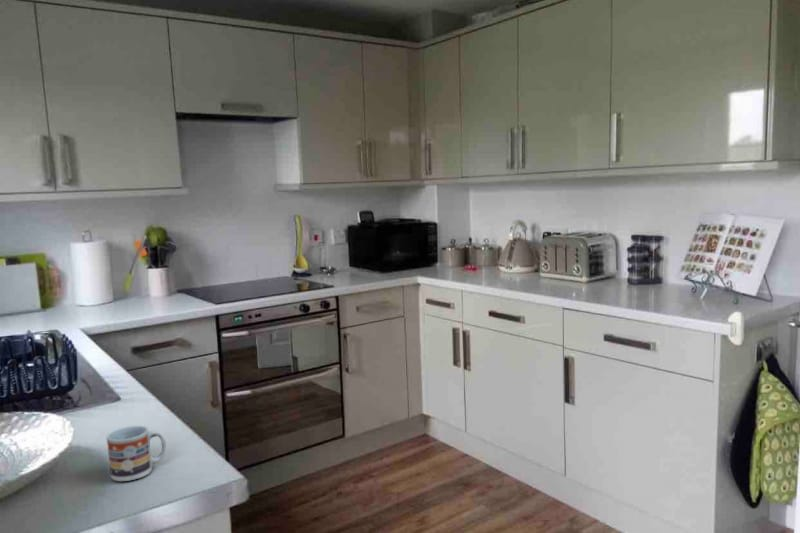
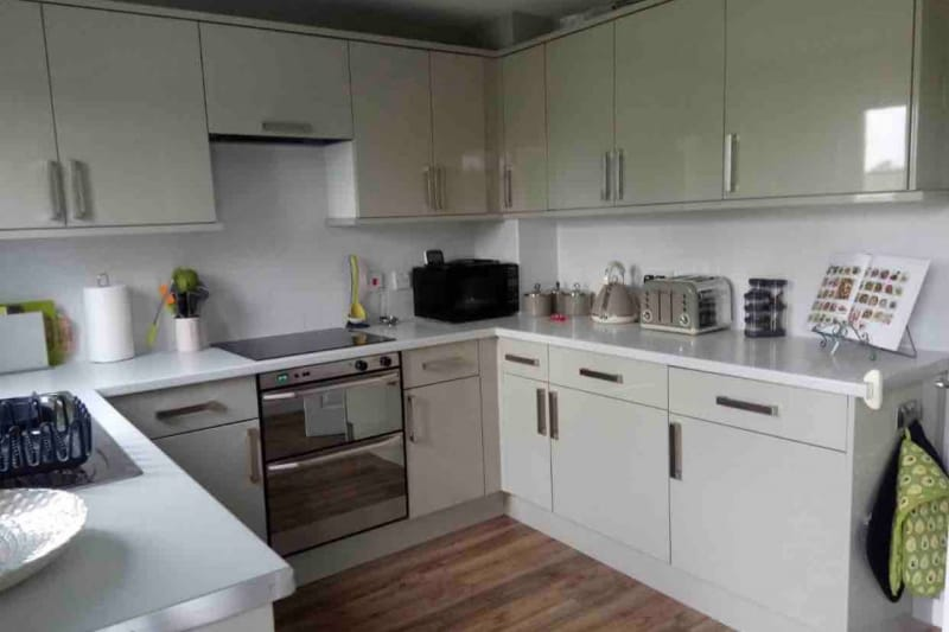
- cup (137, 451)
